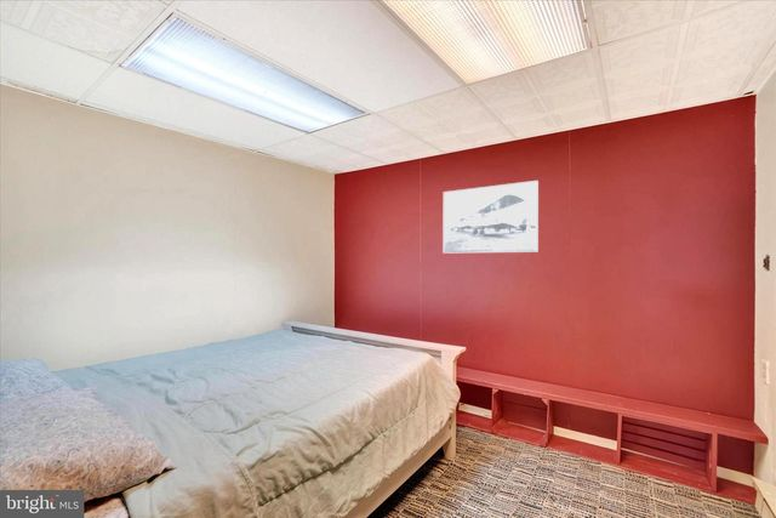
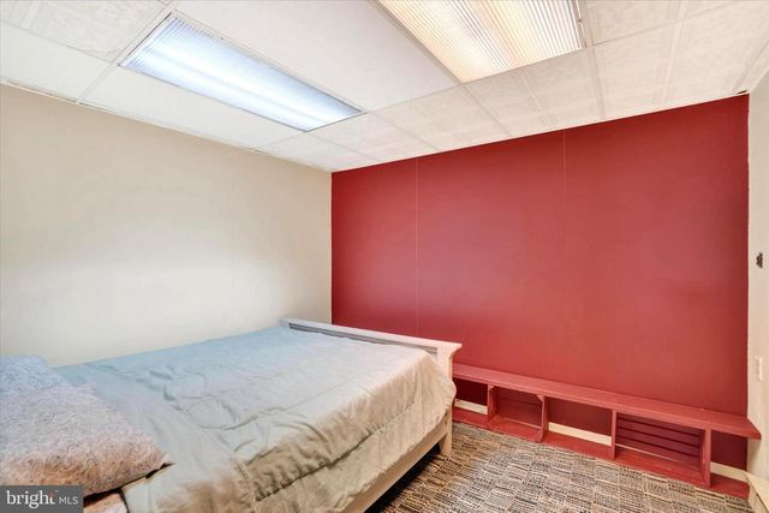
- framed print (486, 220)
